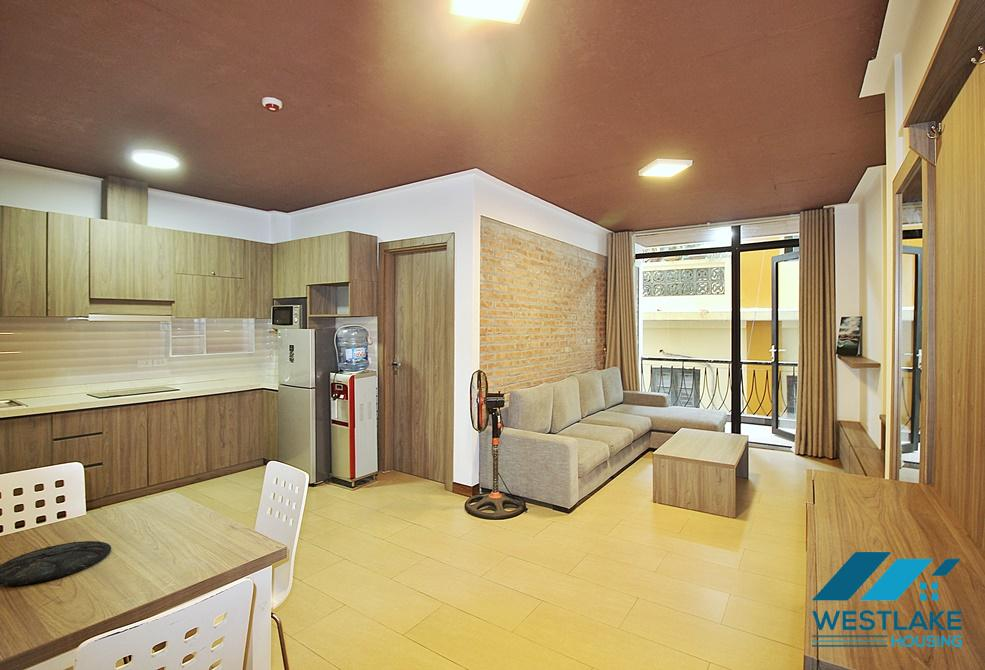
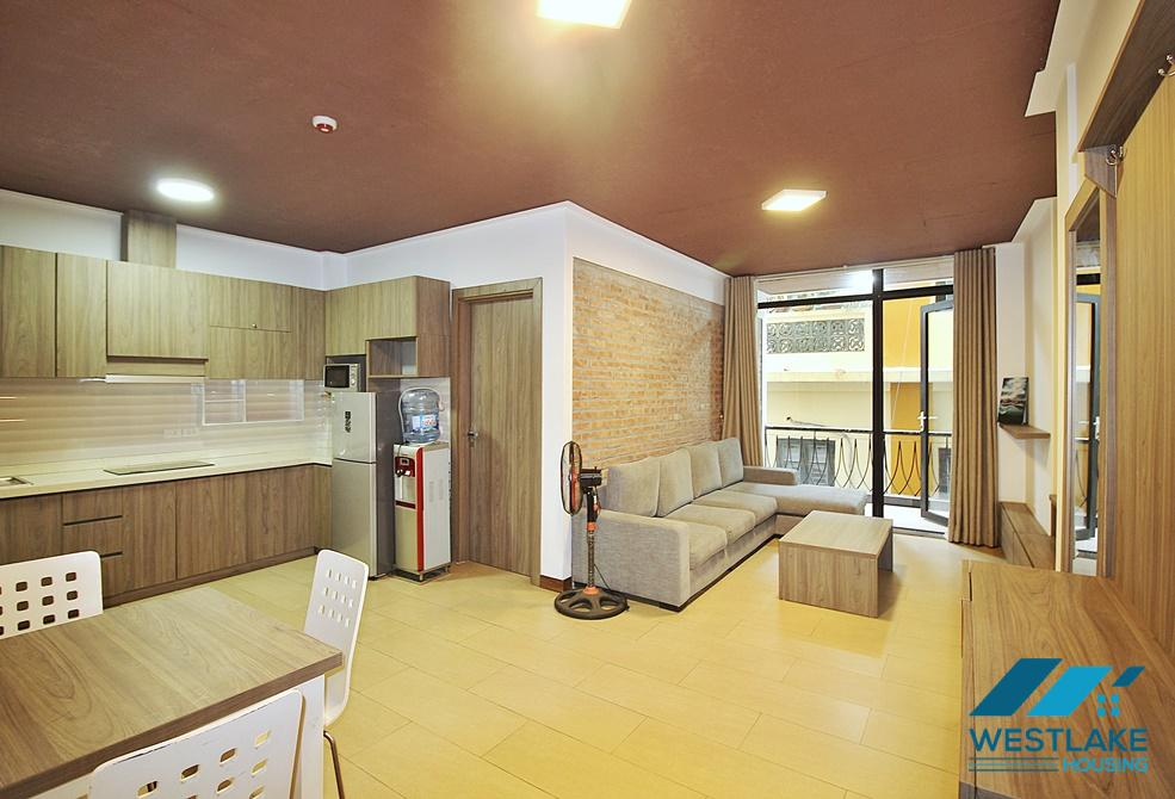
- plate (54, 556)
